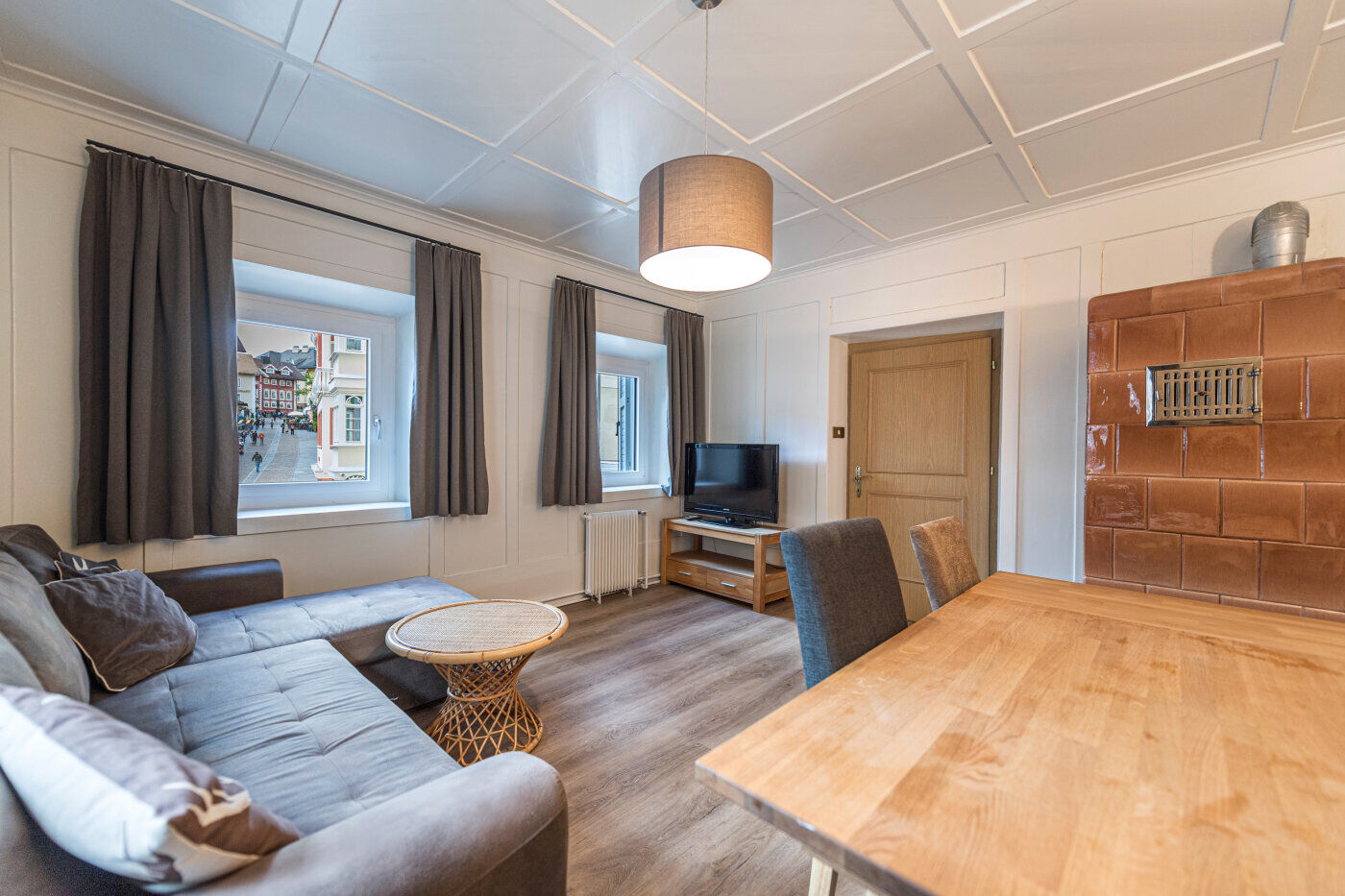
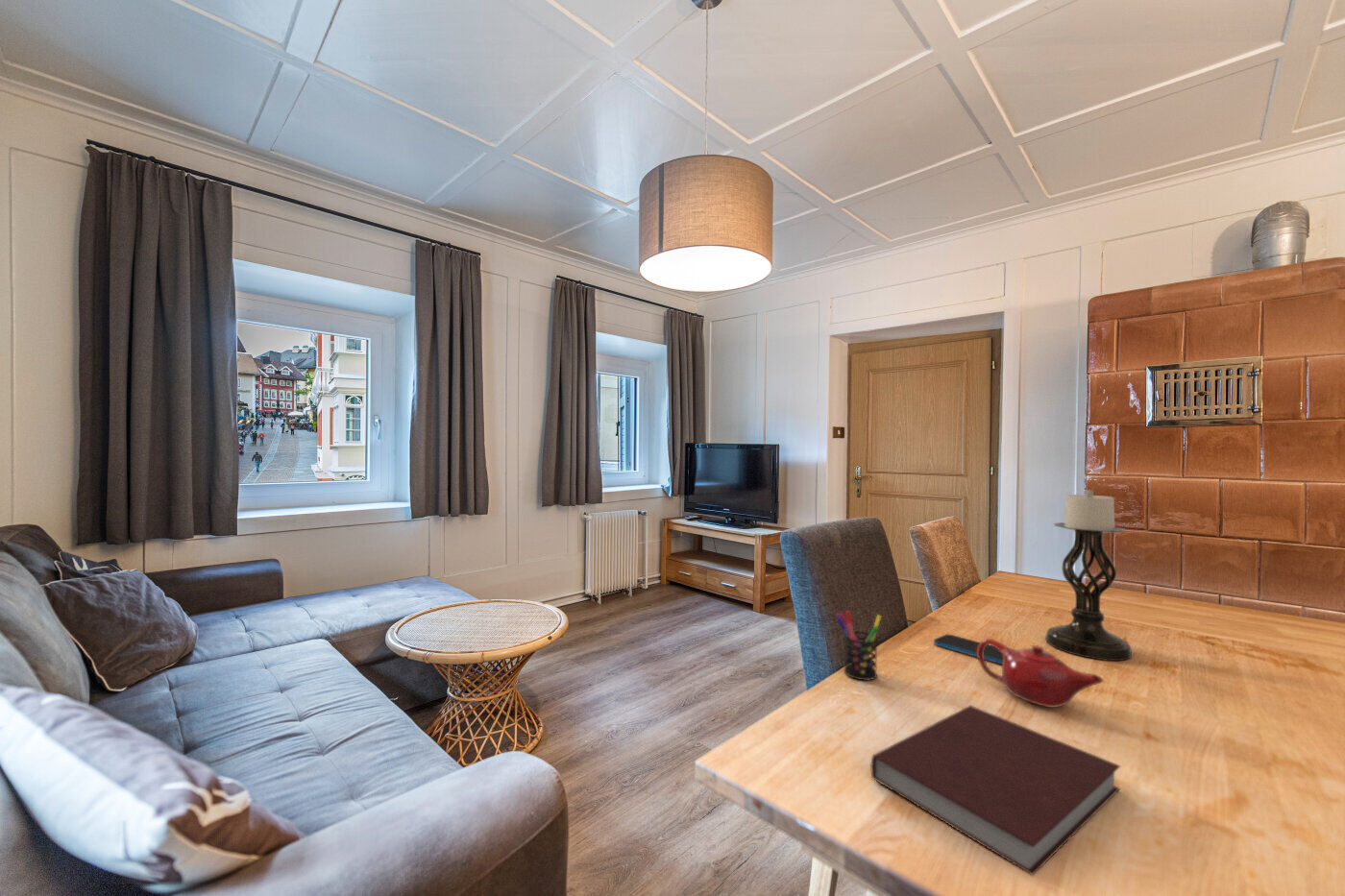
+ candle holder (1088, 569)
+ teapot (1034, 671)
+ notebook (993, 771)
+ pen holder (861, 642)
+ smartphone (974, 648)
